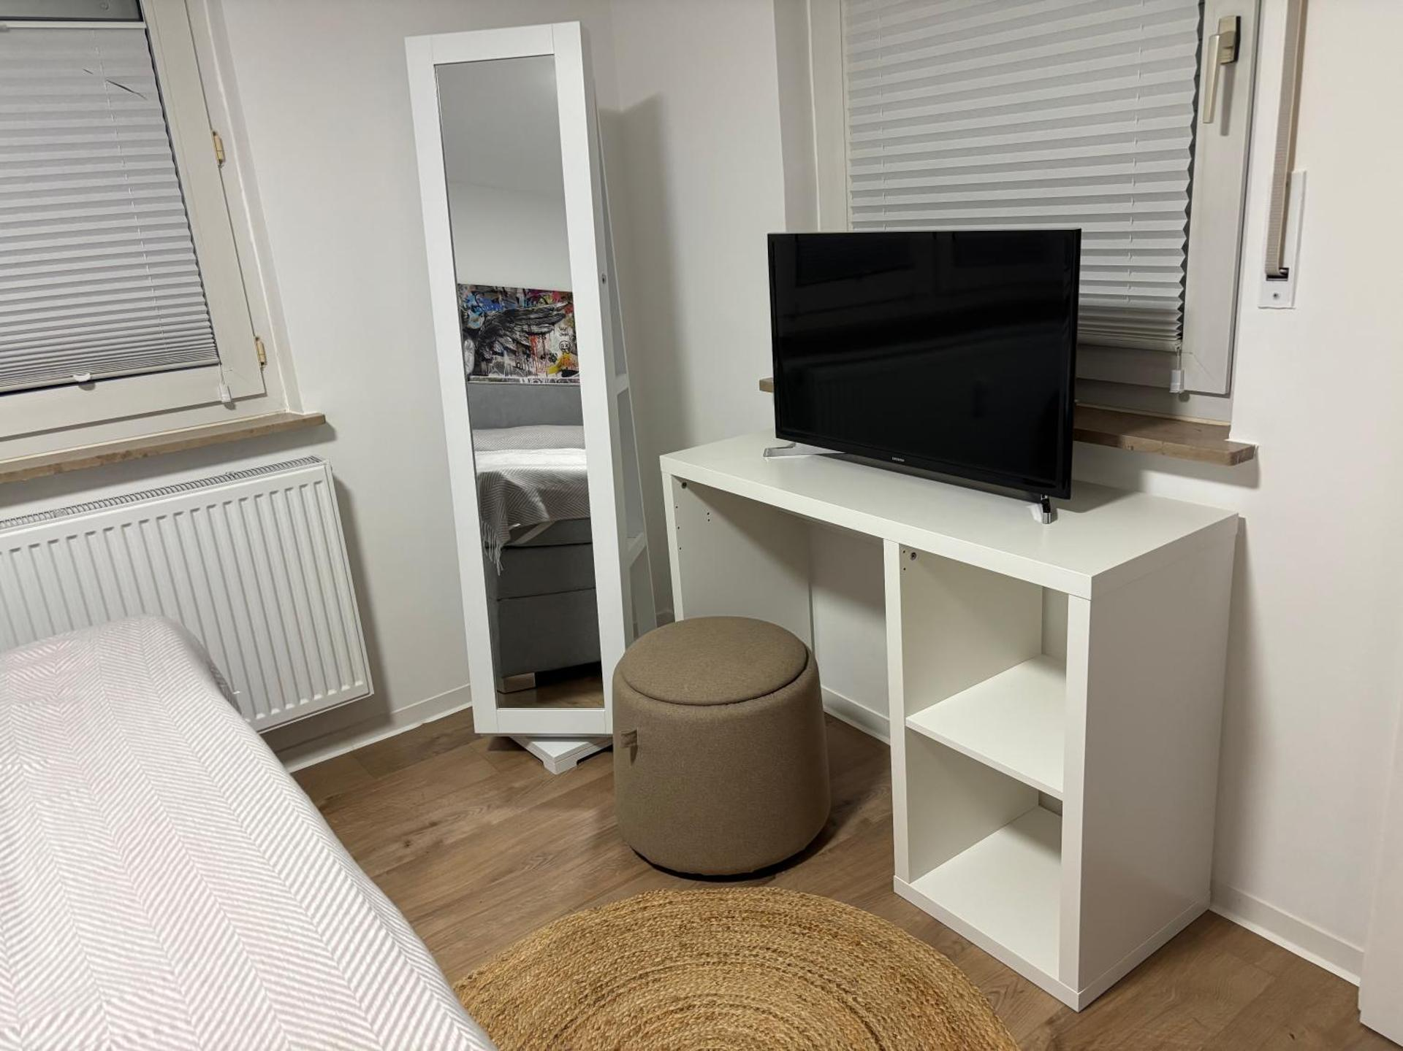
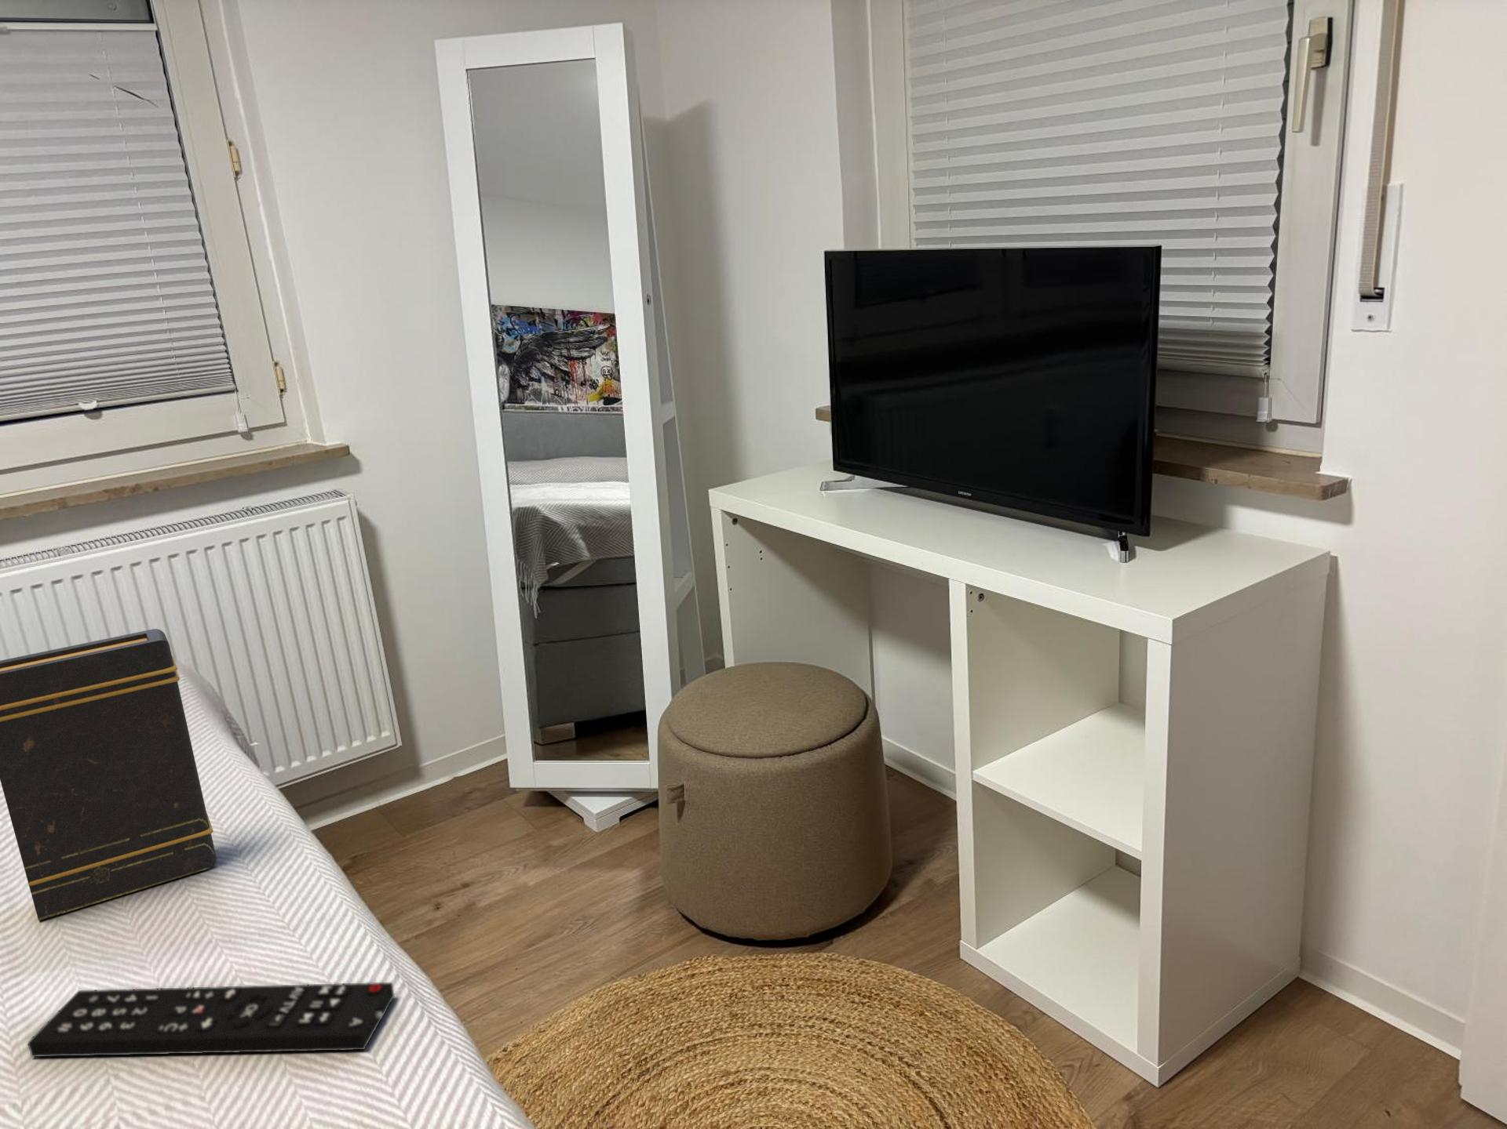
+ remote control (217, 1016)
+ book (103, 770)
